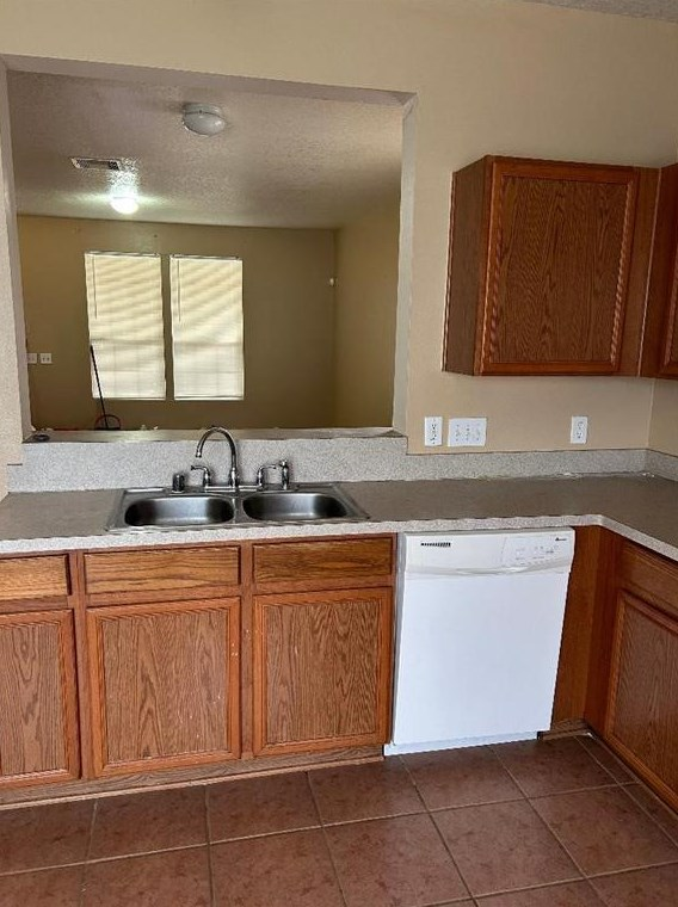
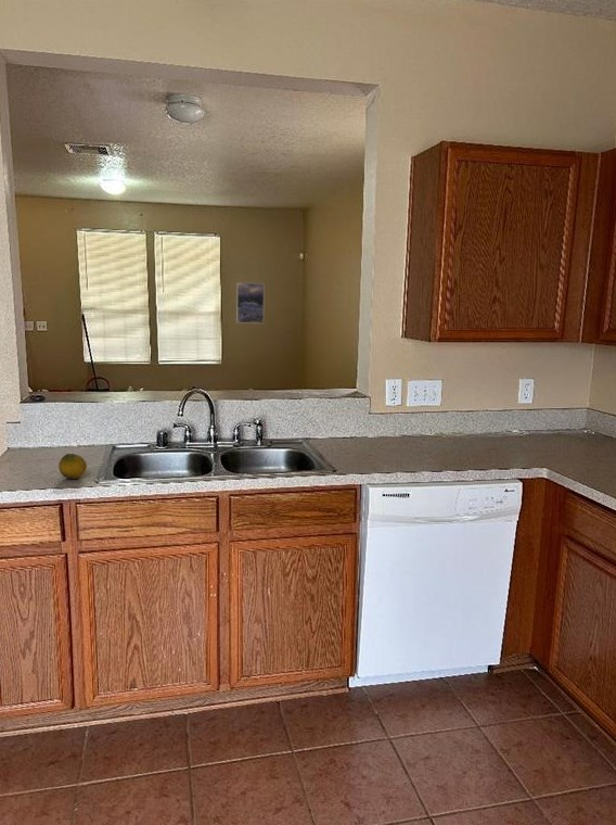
+ fruit (73, 466)
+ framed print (249, 303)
